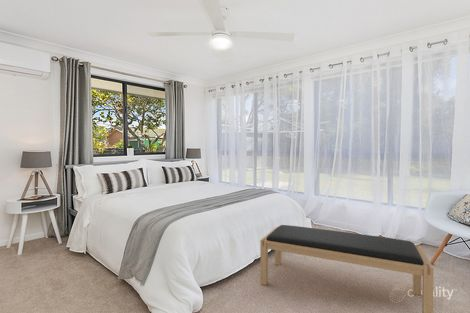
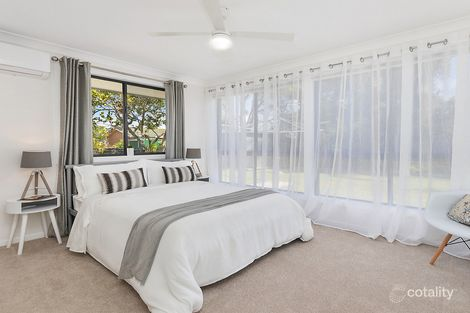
- bench (337, 260)
